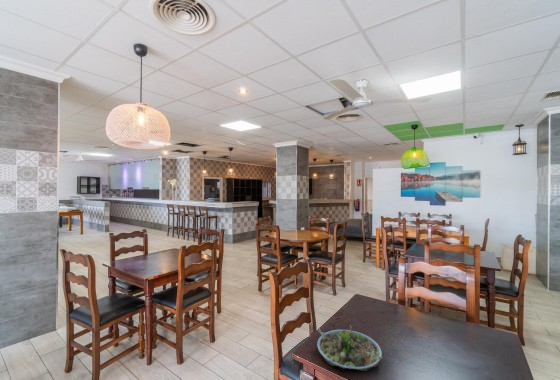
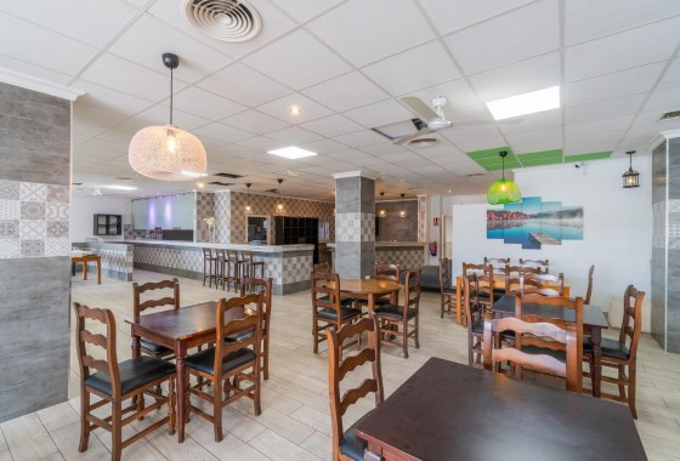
- succulent planter (348, 341)
